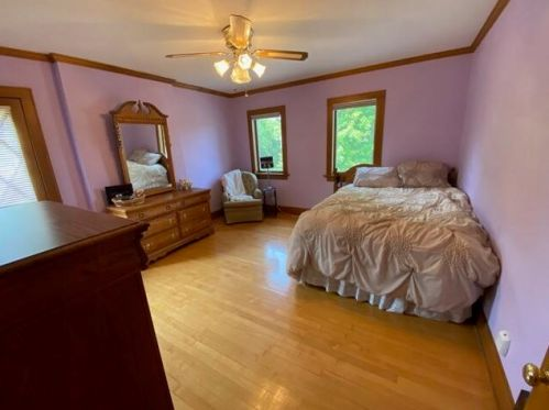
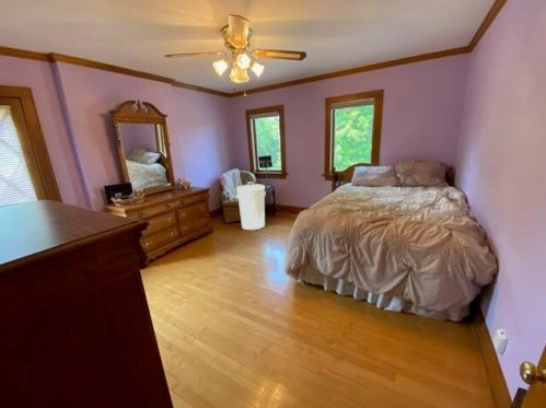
+ trash can (252, 205)
